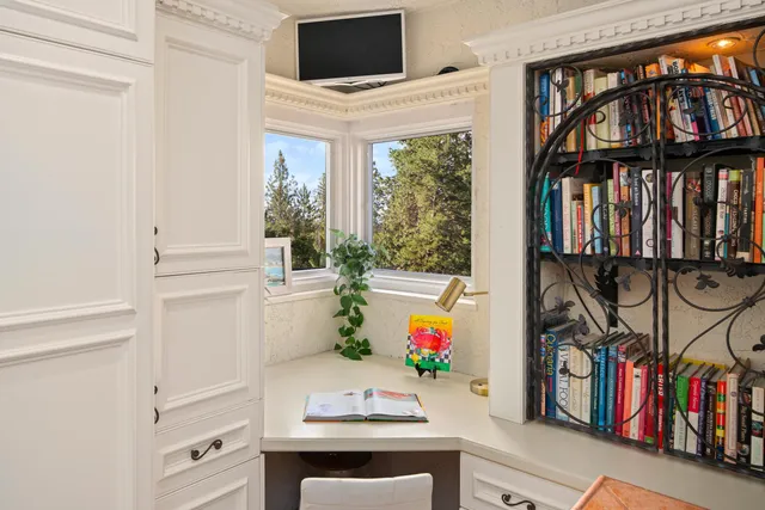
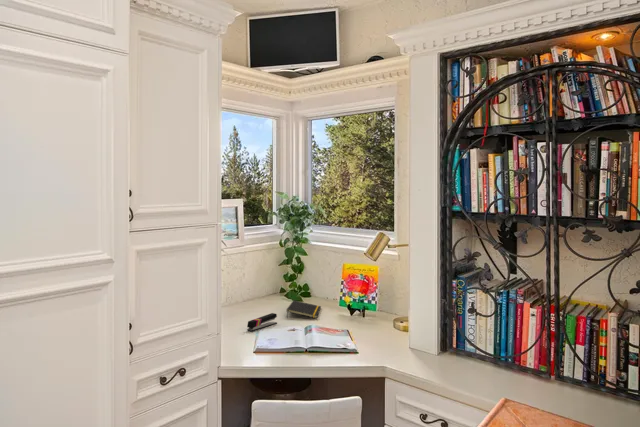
+ stapler (262, 321)
+ notepad (304, 308)
